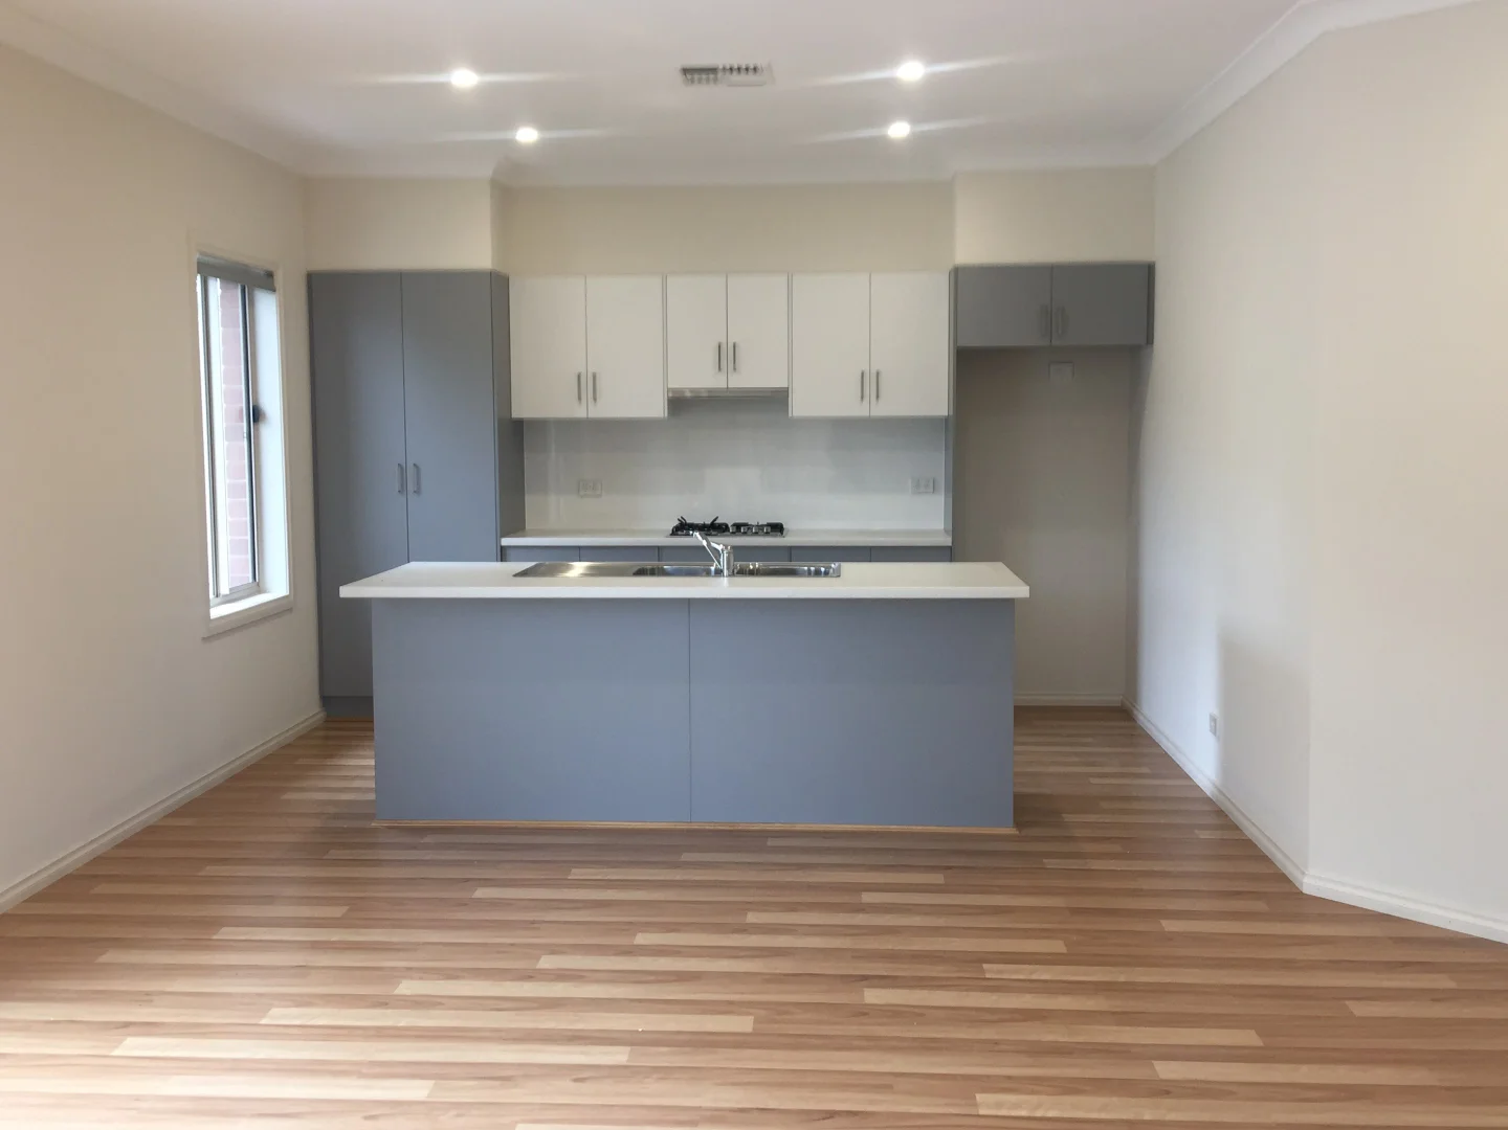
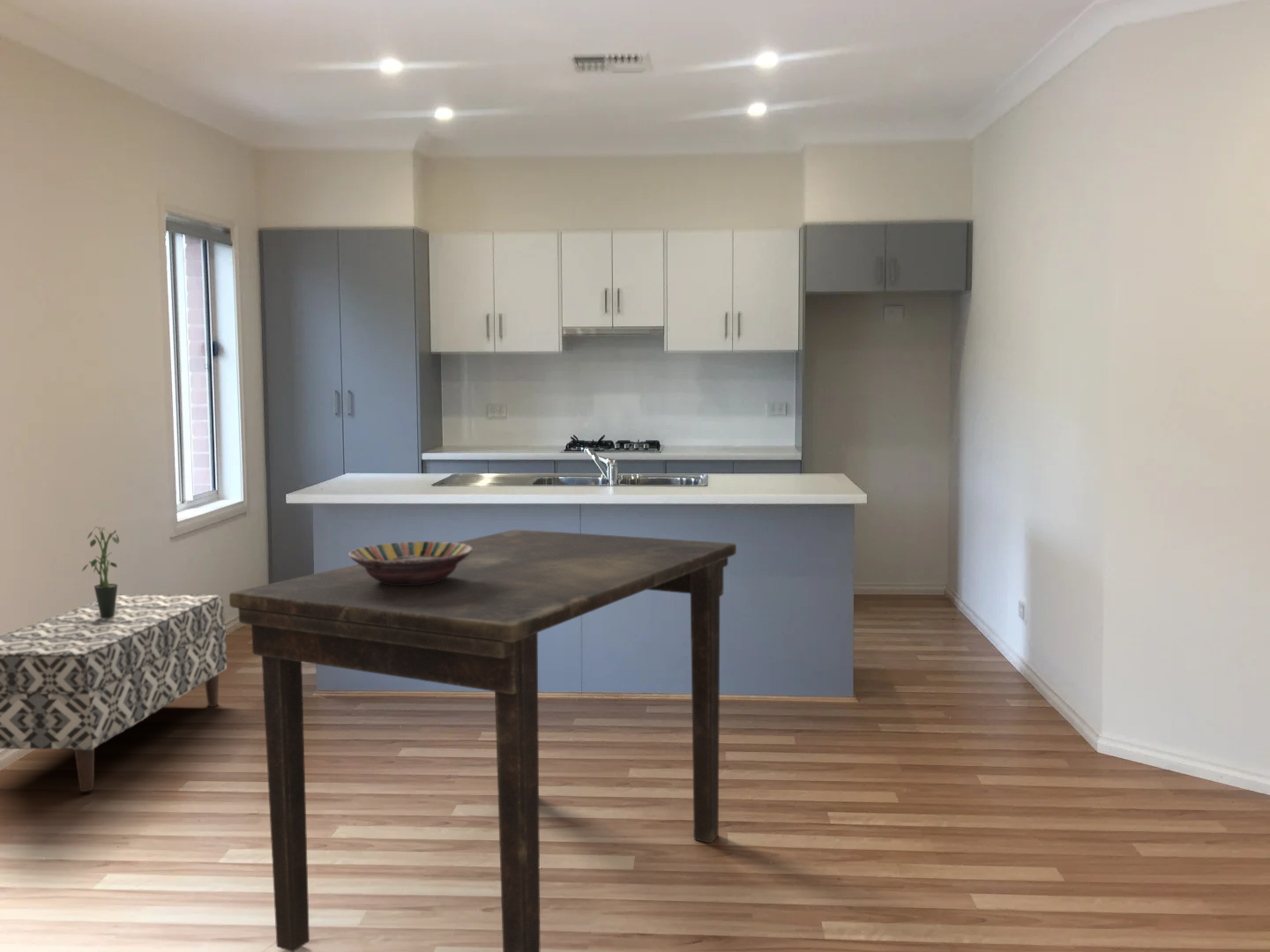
+ dining table (517, 727)
+ potted plant (103, 572)
+ bench (106, 681)
+ serving bowl (411, 564)
